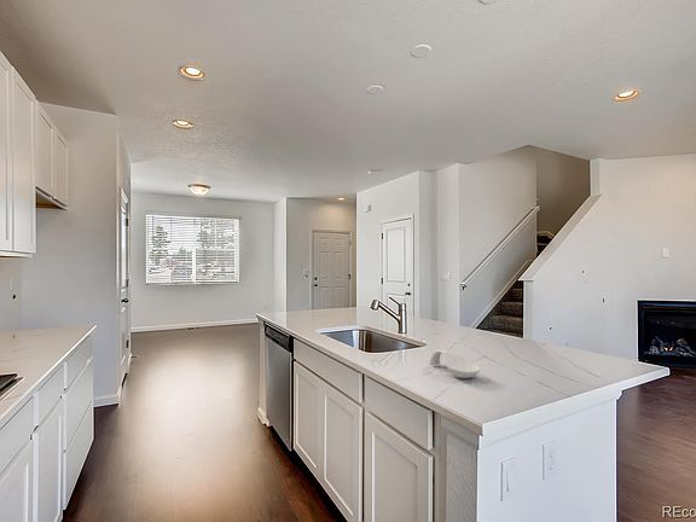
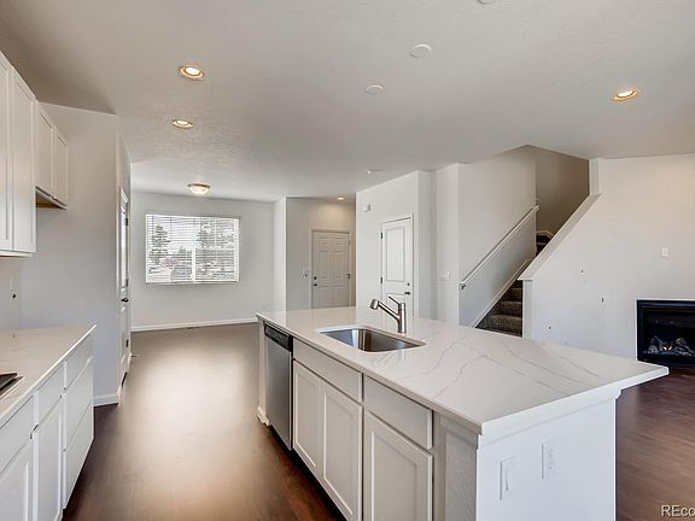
- spoon rest (452, 362)
